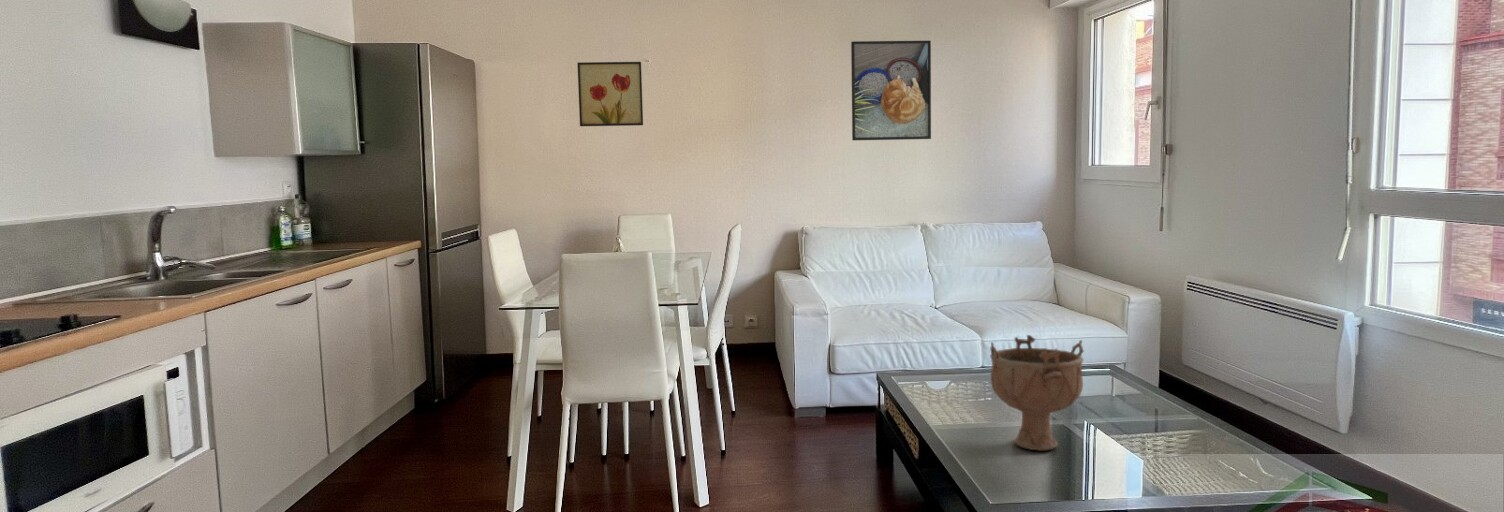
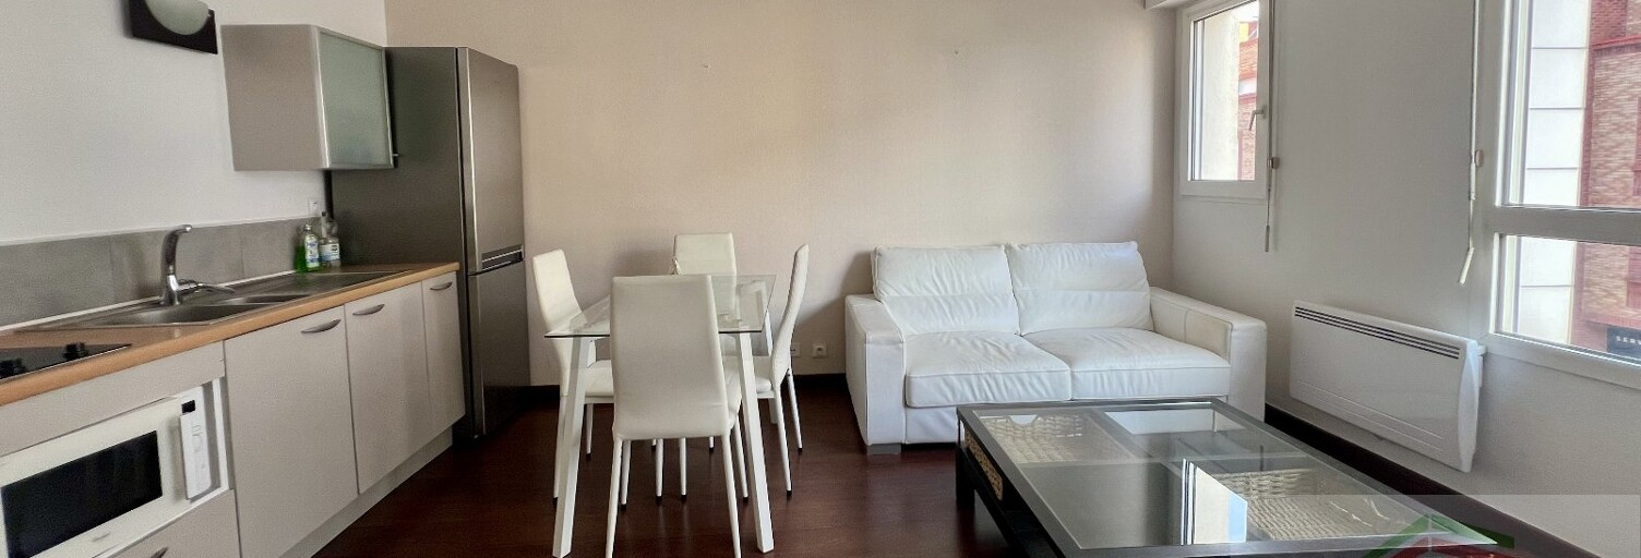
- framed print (891, 90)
- decorative bowl (1036, 392)
- wall art (610, 94)
